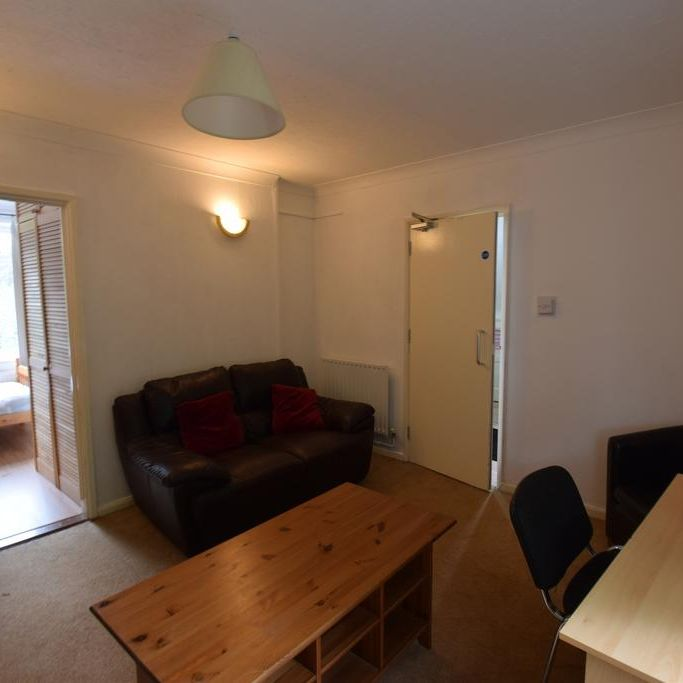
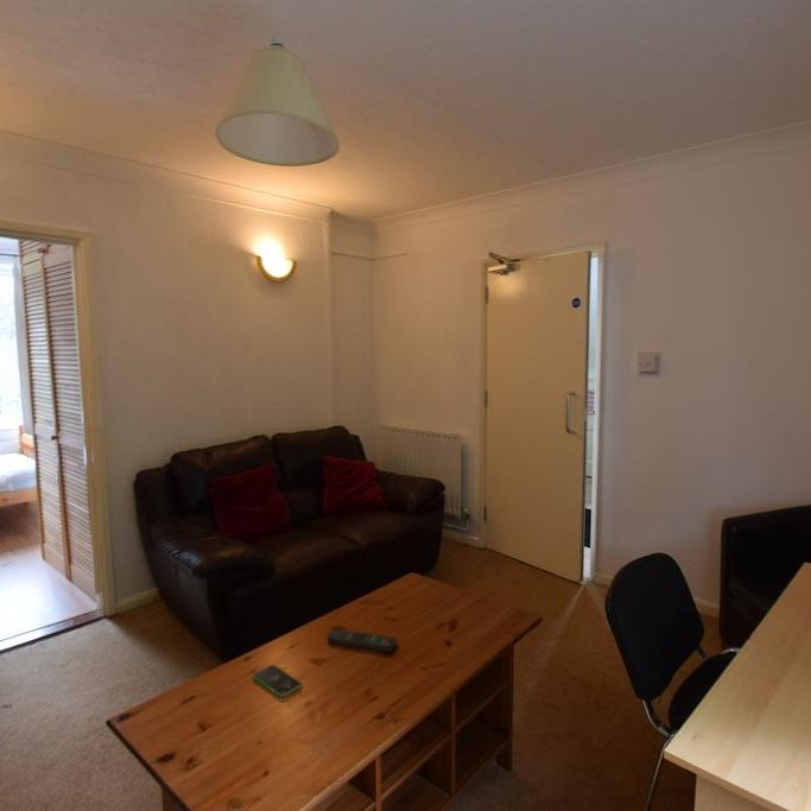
+ smartphone (277, 680)
+ remote control (361, 639)
